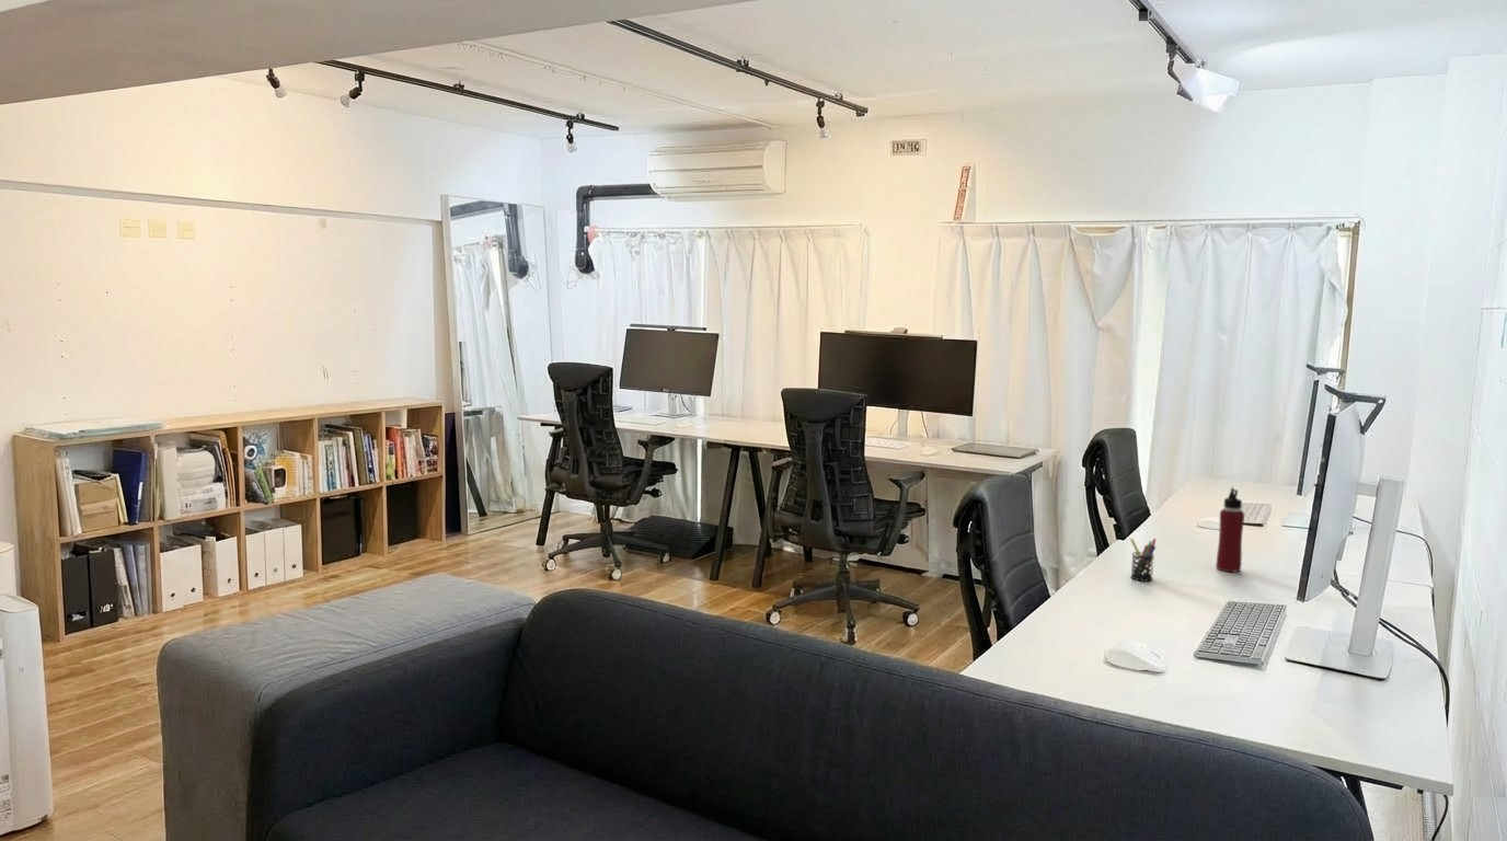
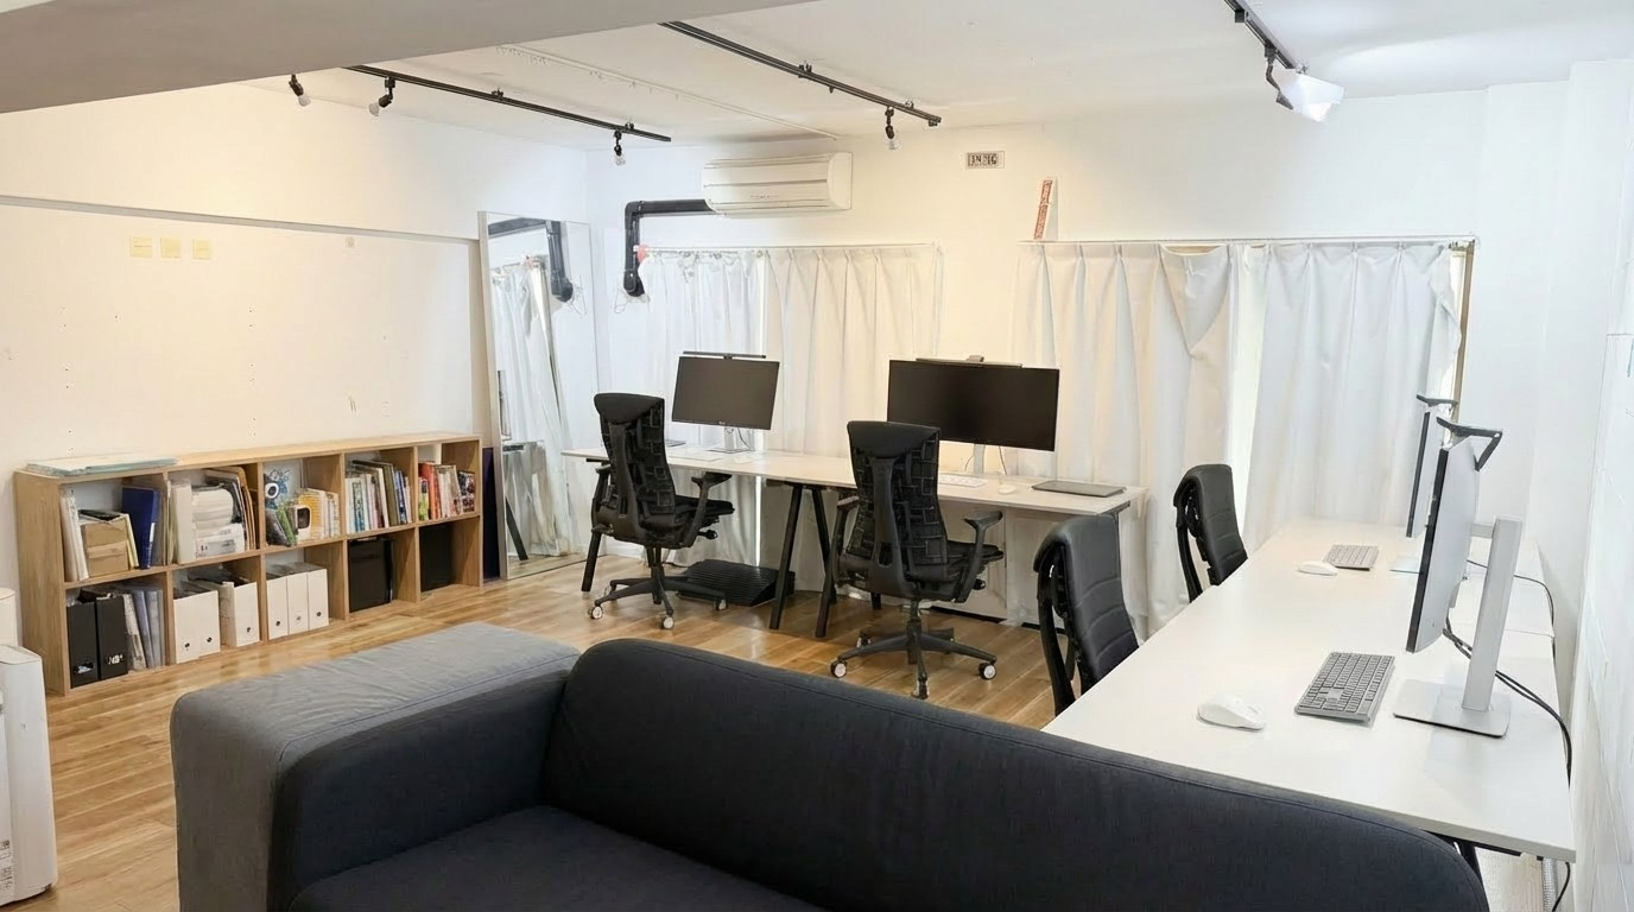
- water bottle (1231, 529)
- pen holder (1144, 557)
